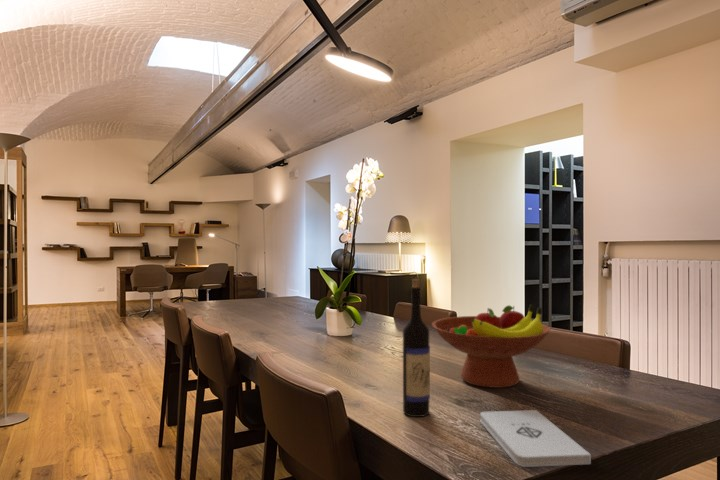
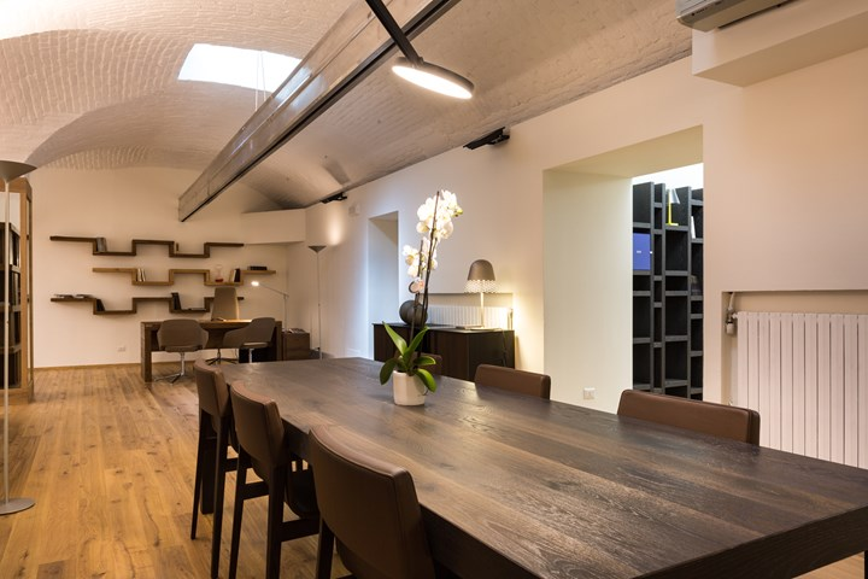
- notepad (528, 435)
- wine bottle (416, 345)
- fruit bowl (489, 342)
